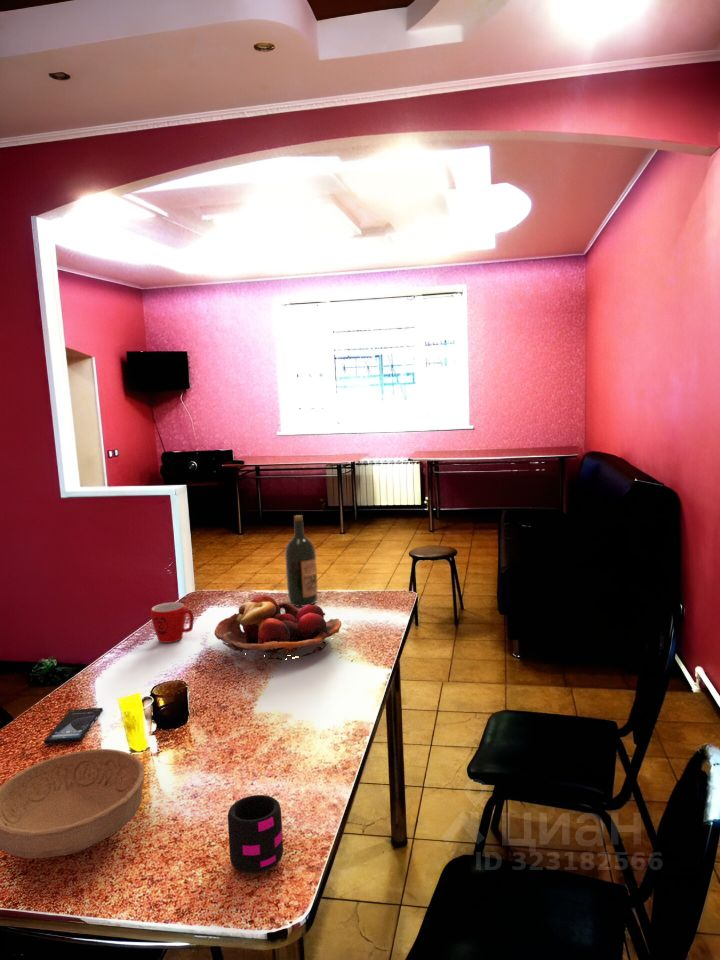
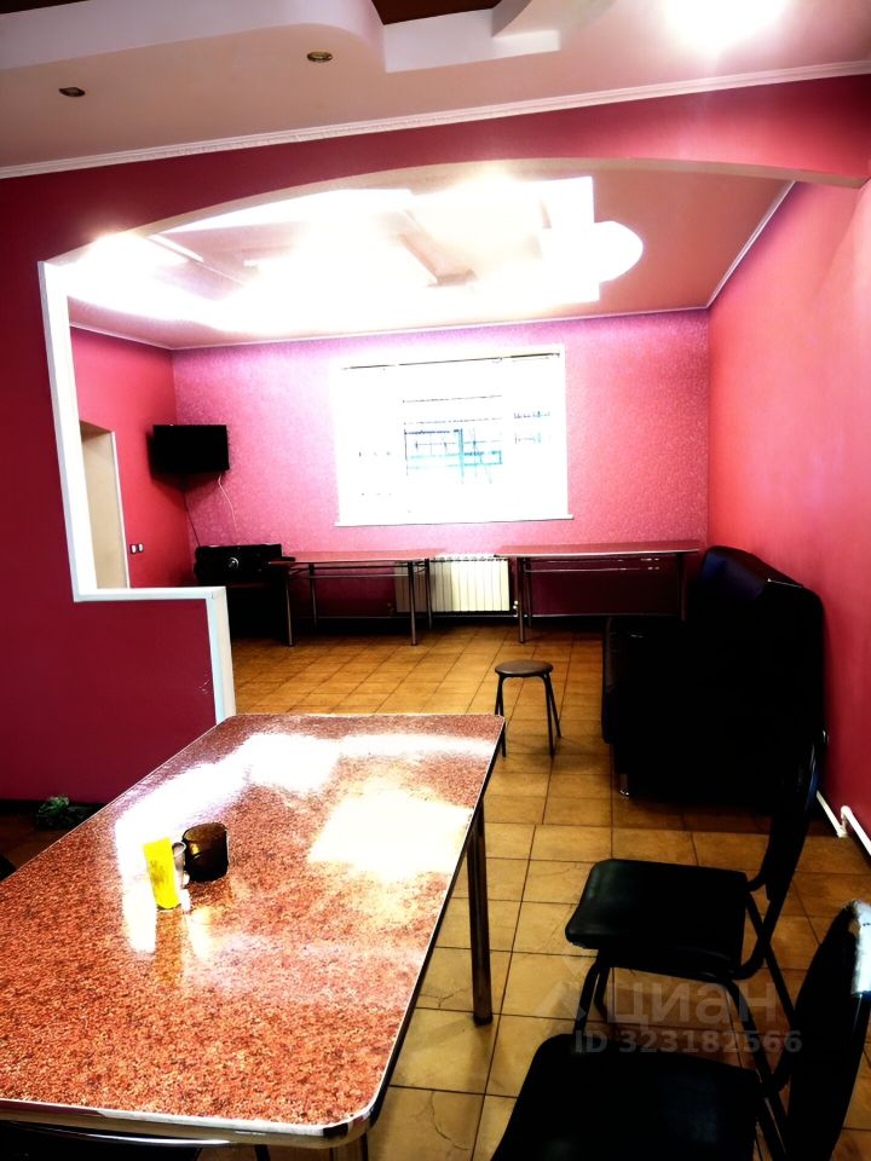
- bowl (71, 811)
- wine bottle (300, 559)
- mug (174, 623)
- smartphone (75, 725)
- mug (257, 826)
- fruit basket (275, 624)
